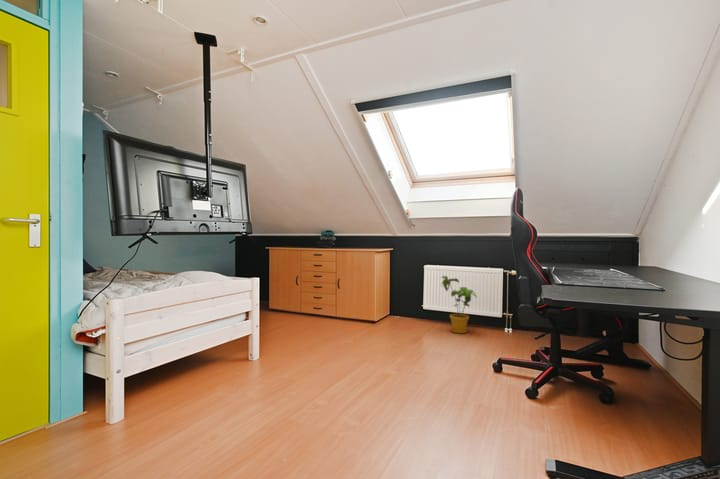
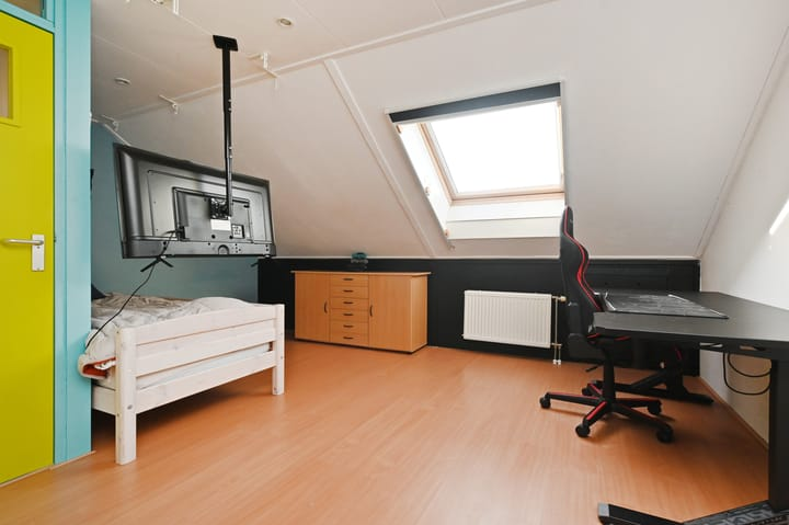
- house plant (459, 301)
